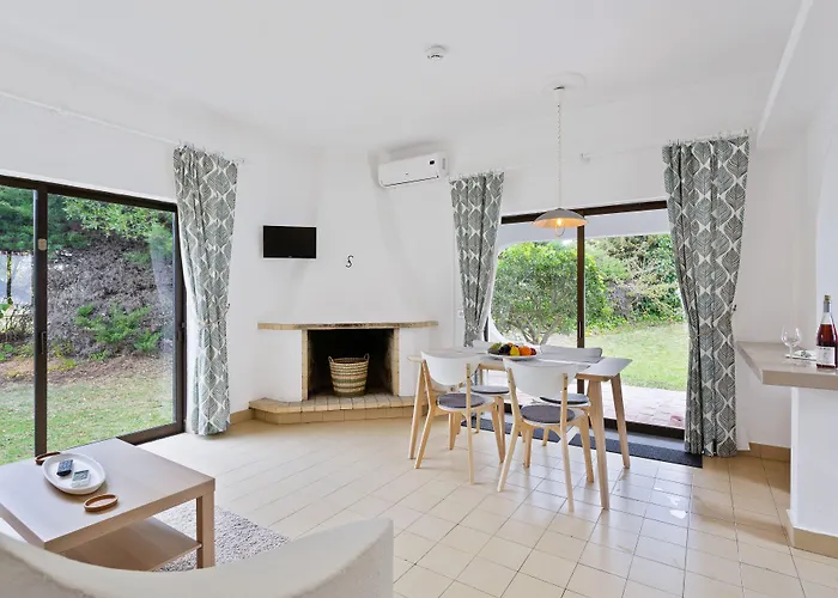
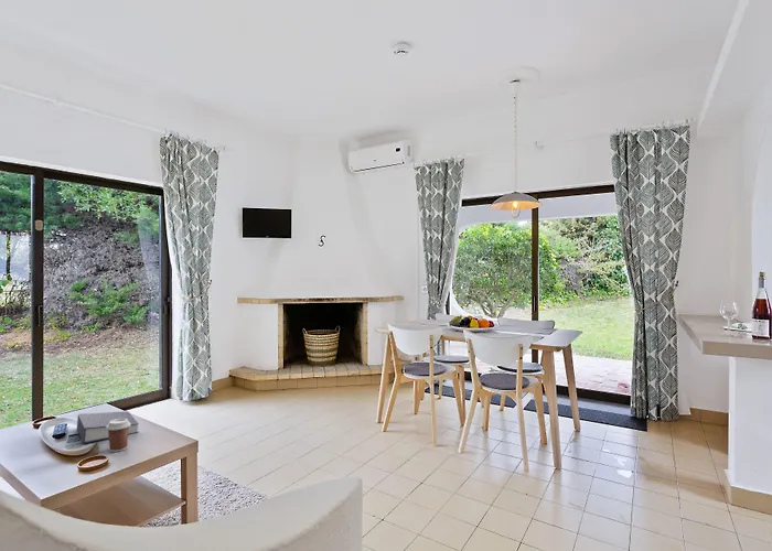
+ book (107, 423)
+ coffee cup (118, 434)
